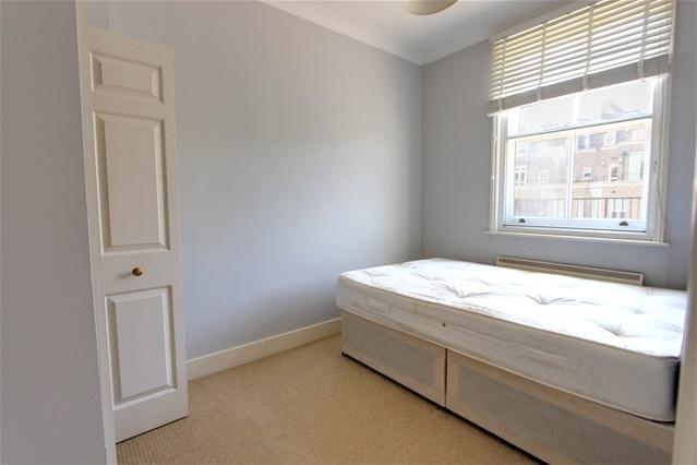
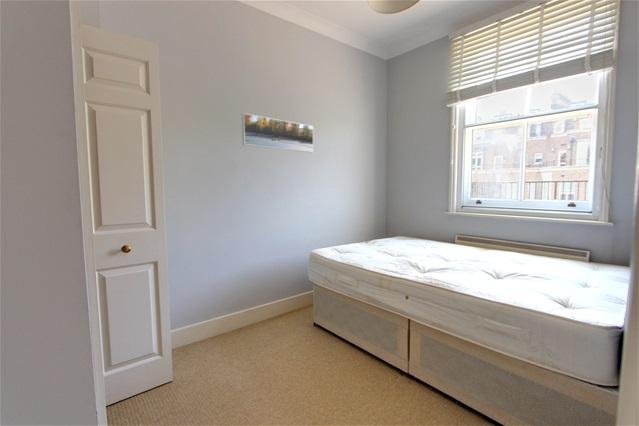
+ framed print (280, 134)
